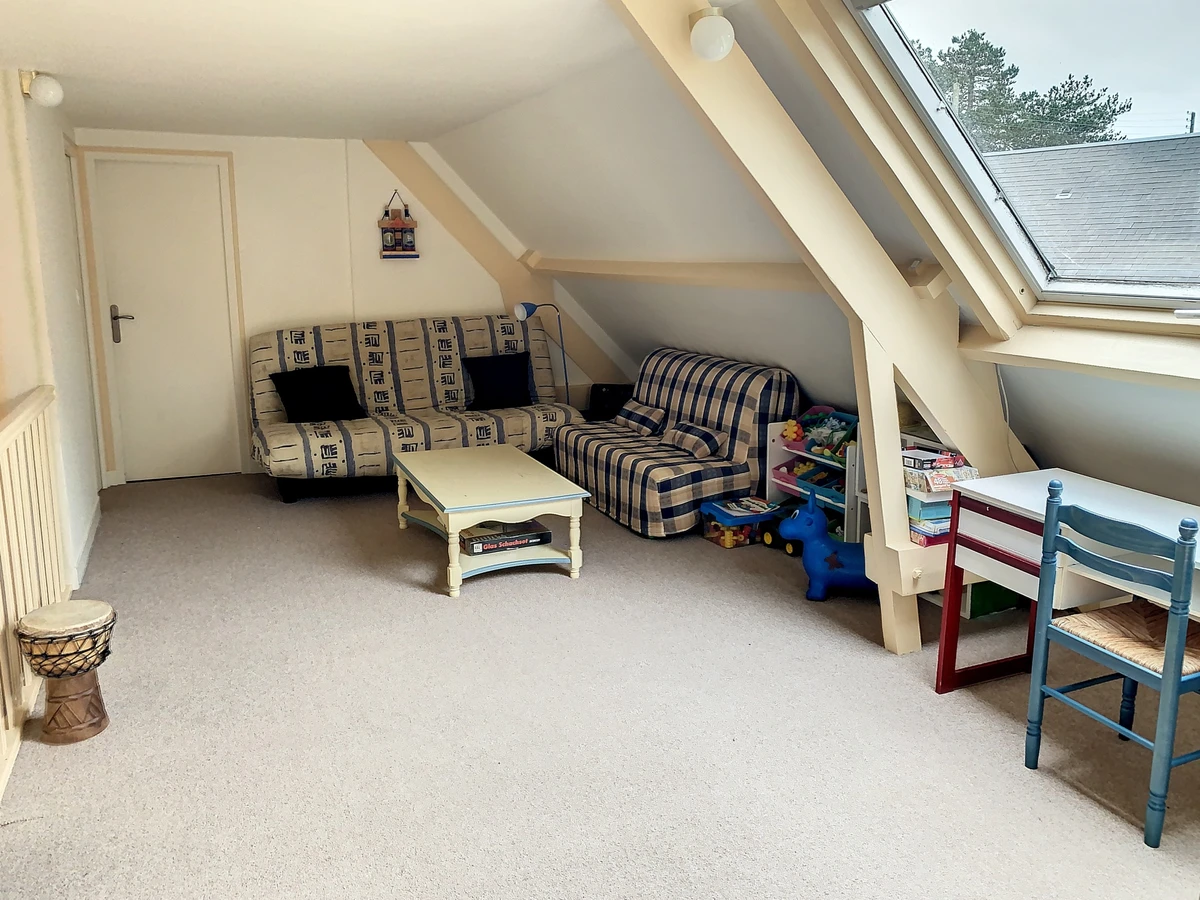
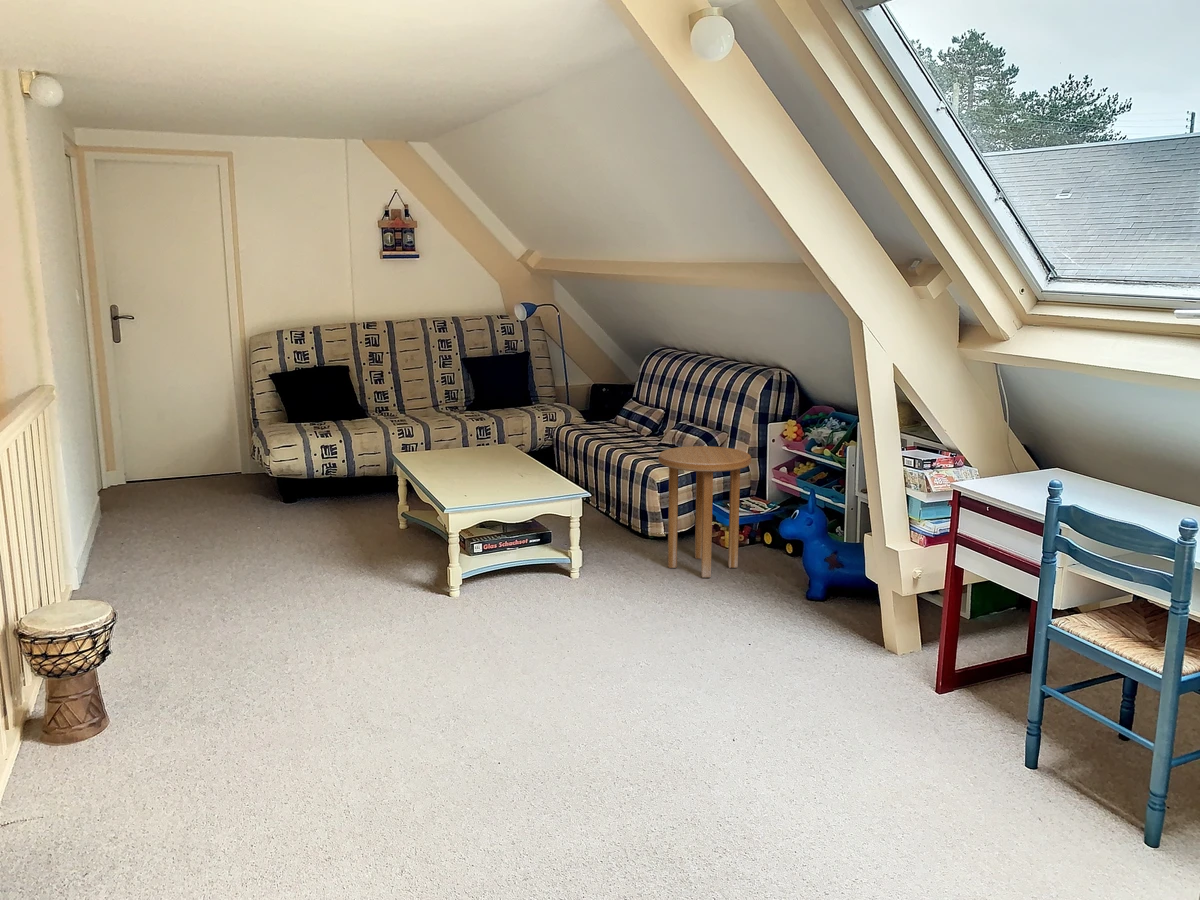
+ side table (703, 511)
